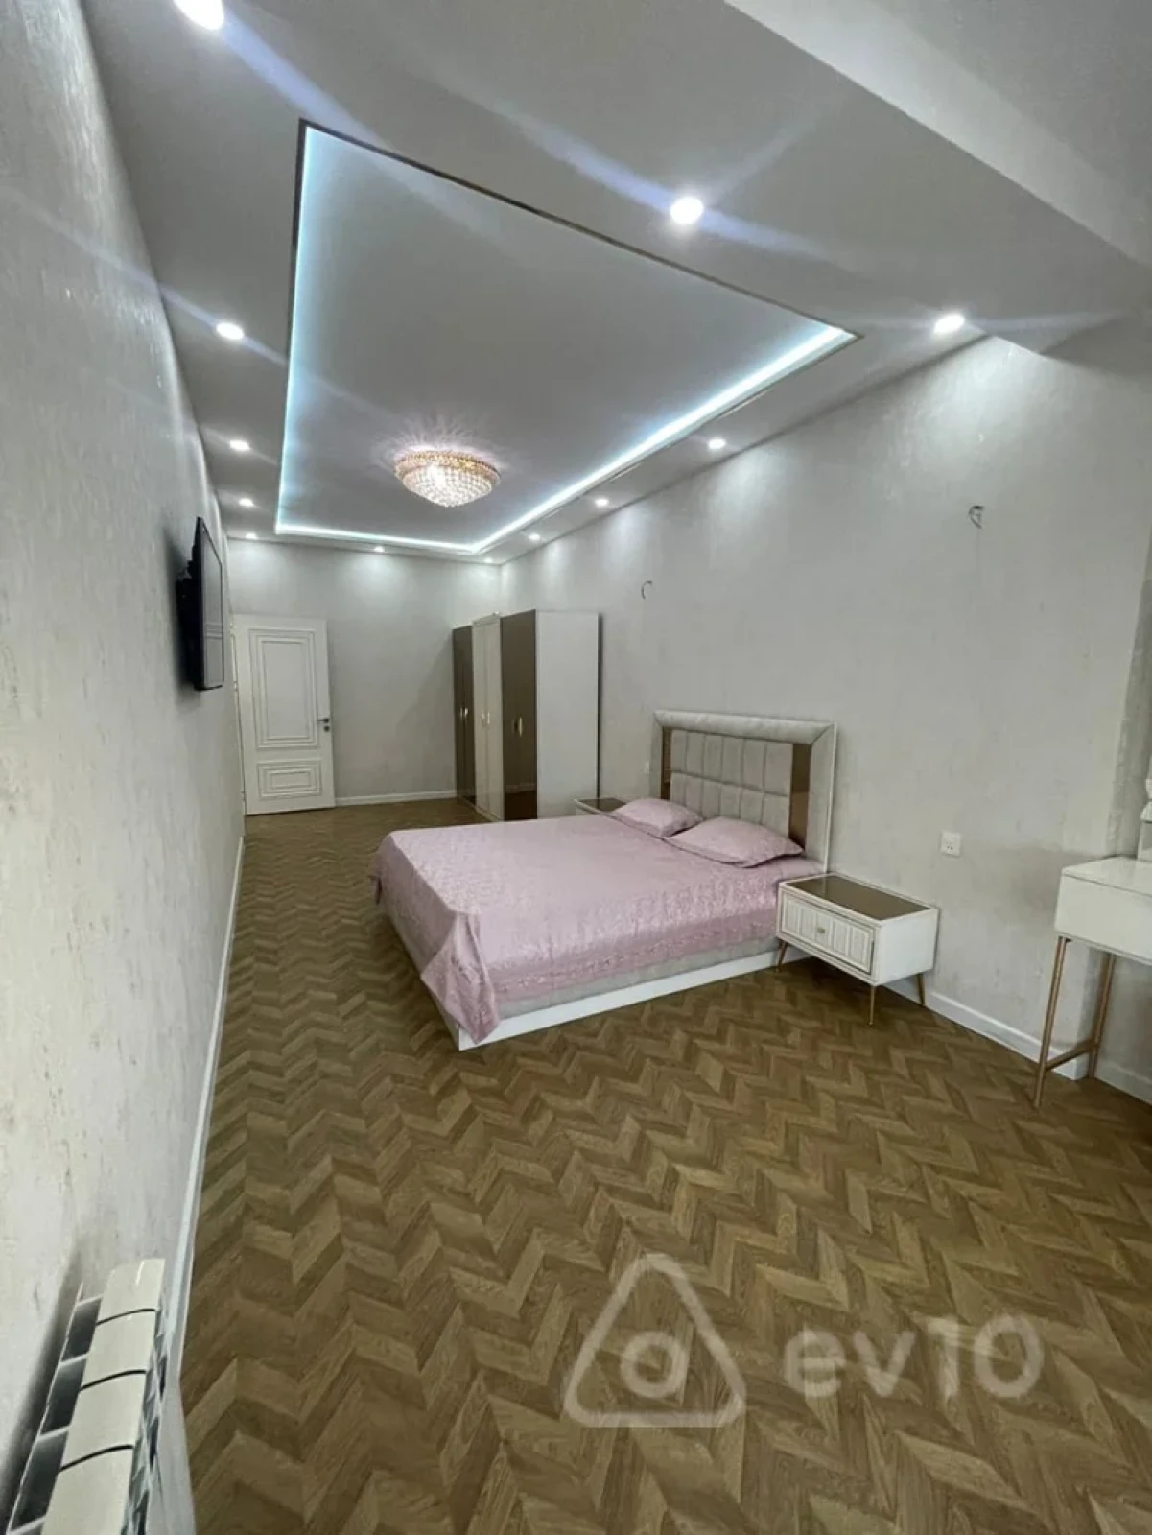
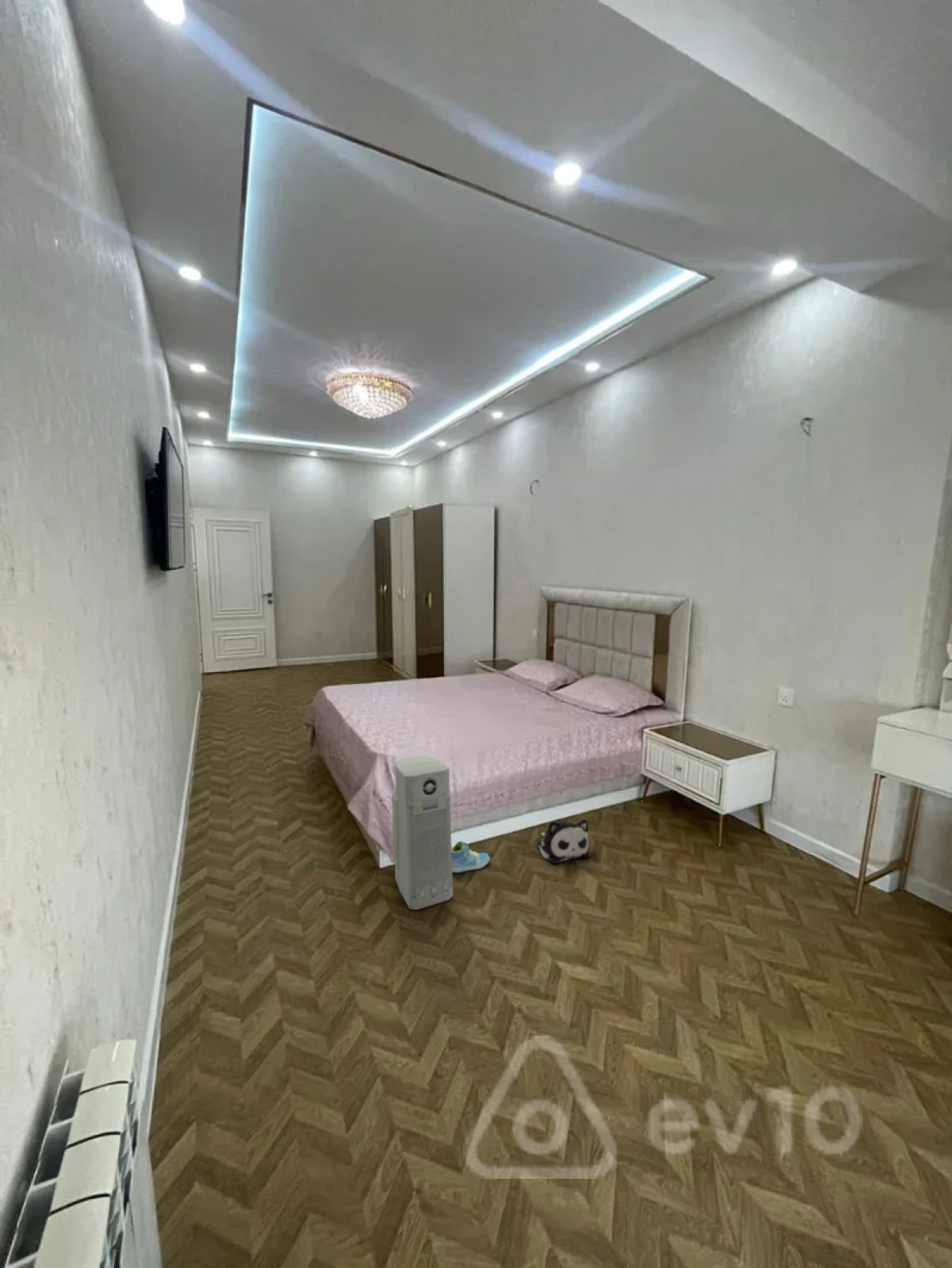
+ sneaker (469, 854)
+ air purifier (419, 825)
+ plush toy (558, 830)
